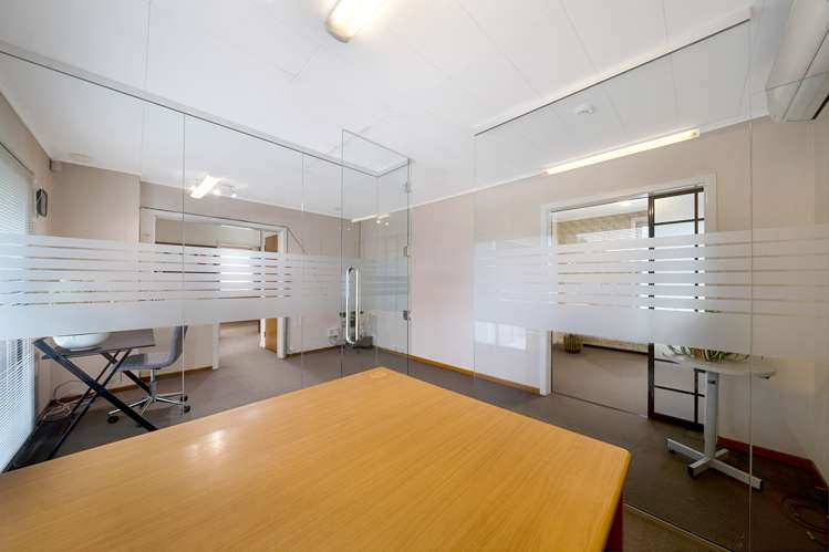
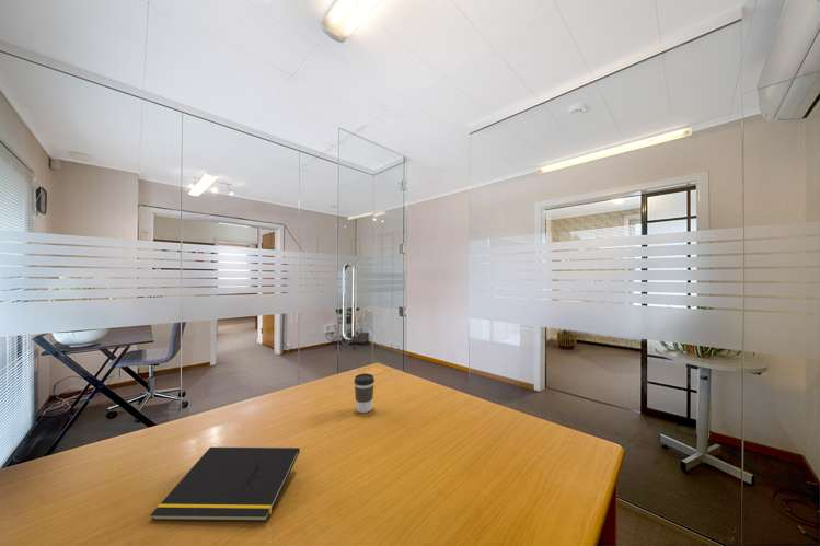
+ coffee cup (363, 393)
+ notepad (234, 479)
